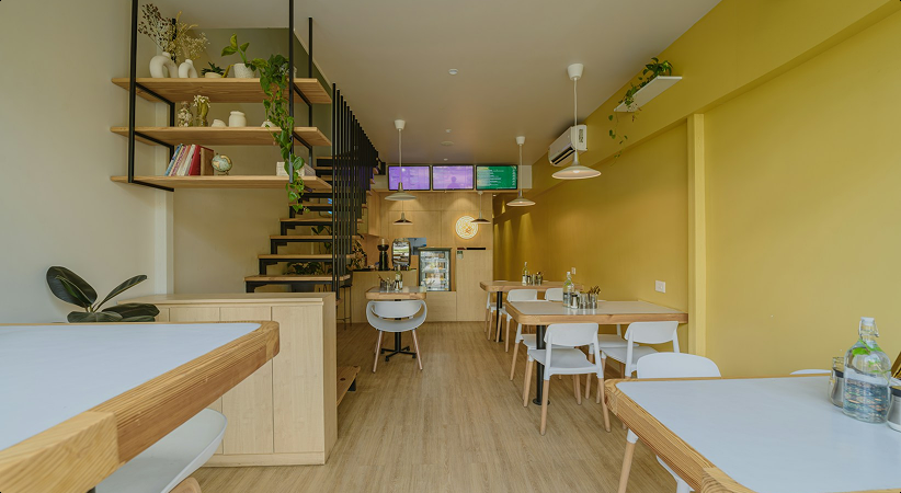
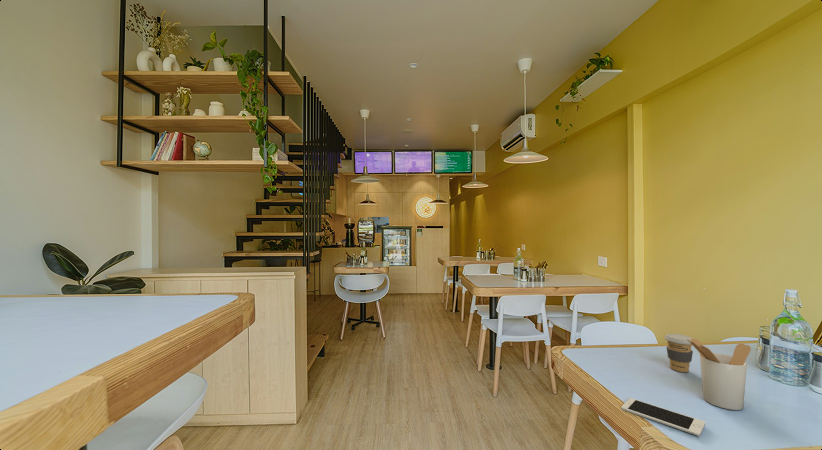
+ cell phone (661, 415)
+ coffee cup (679, 352)
+ utensil holder (715, 370)
